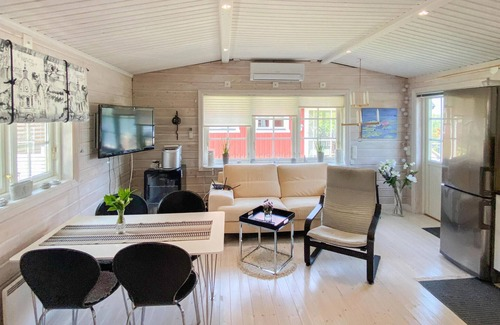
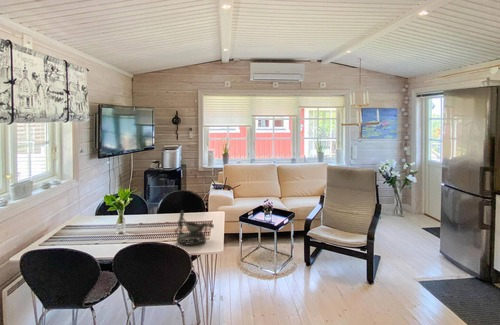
+ decorative bowl (194, 226)
